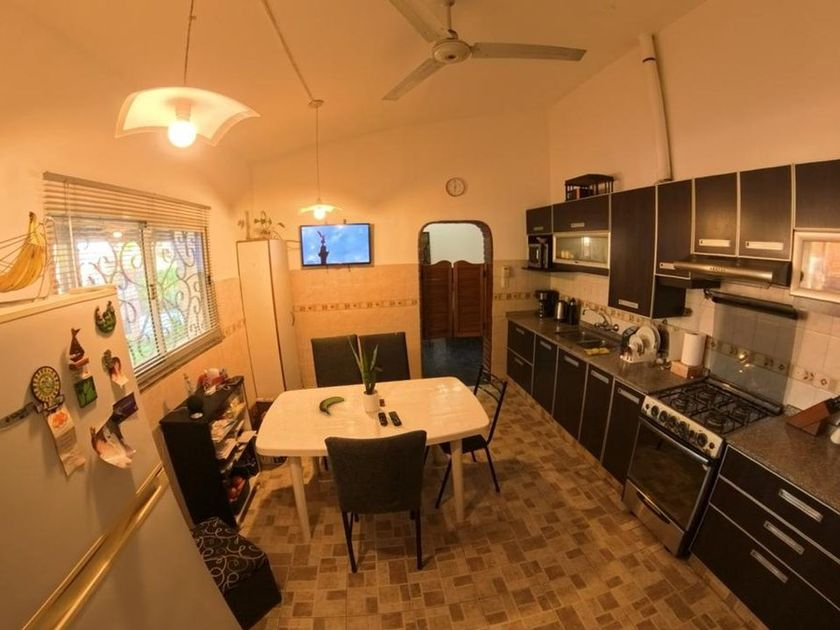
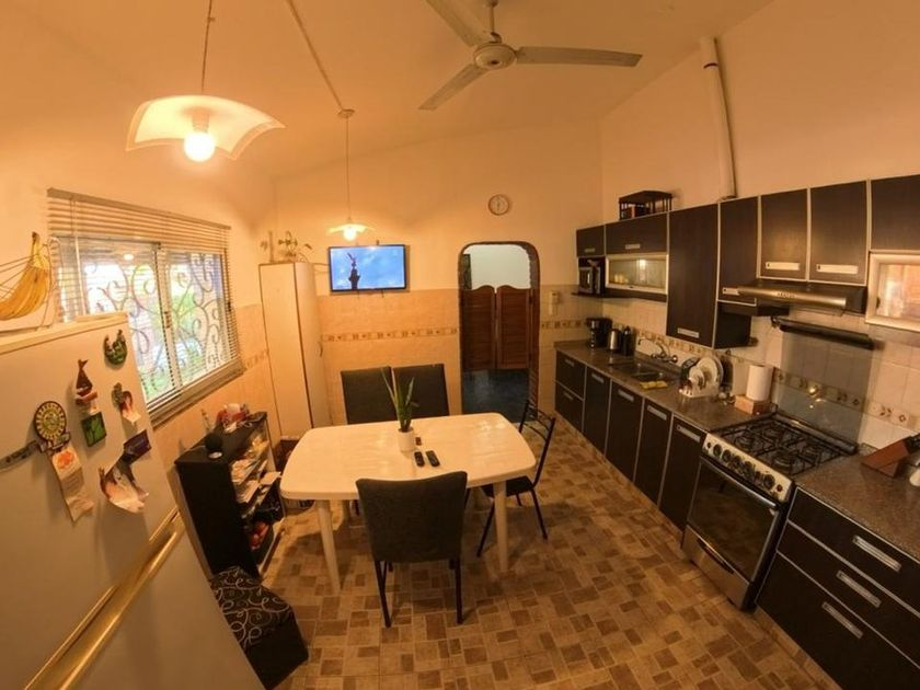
- banana (333, 402)
